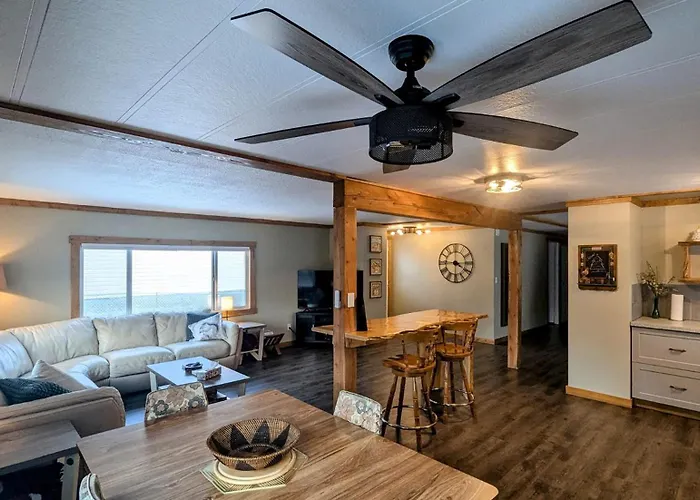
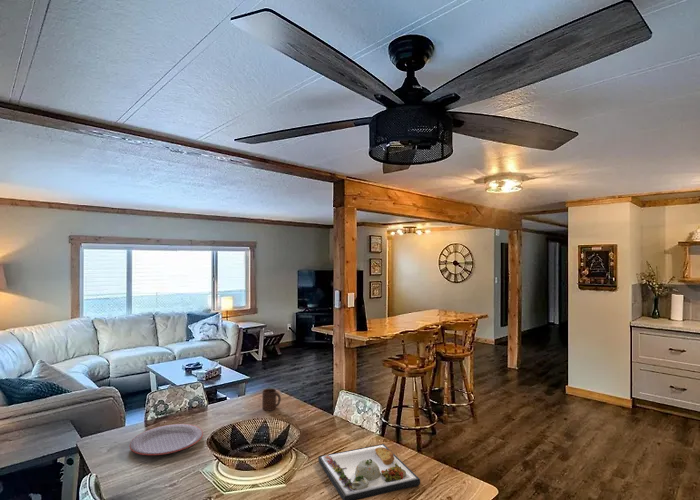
+ cup (271, 399)
+ dinner plate (366, 463)
+ plate (167, 440)
